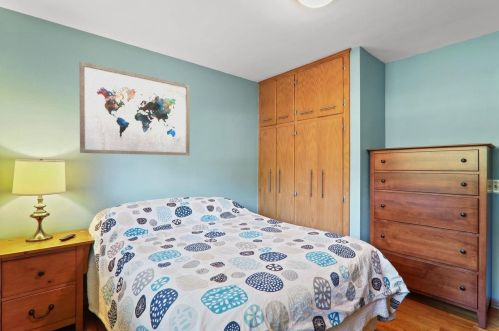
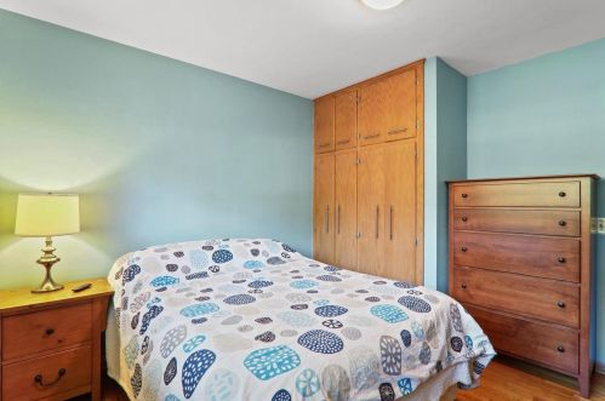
- wall art (141, 114)
